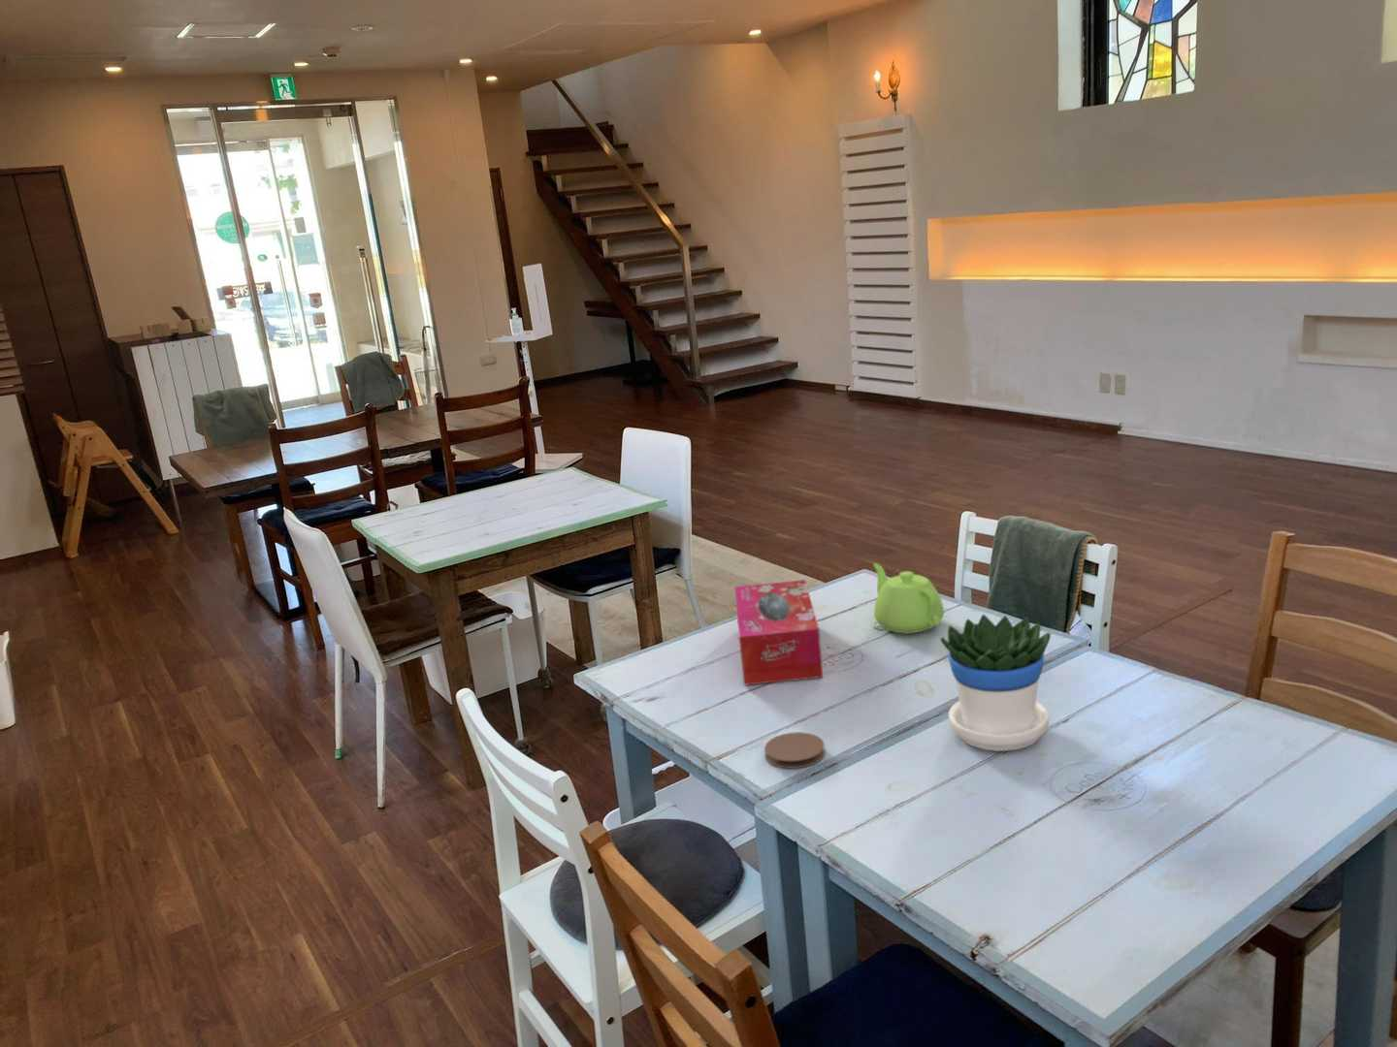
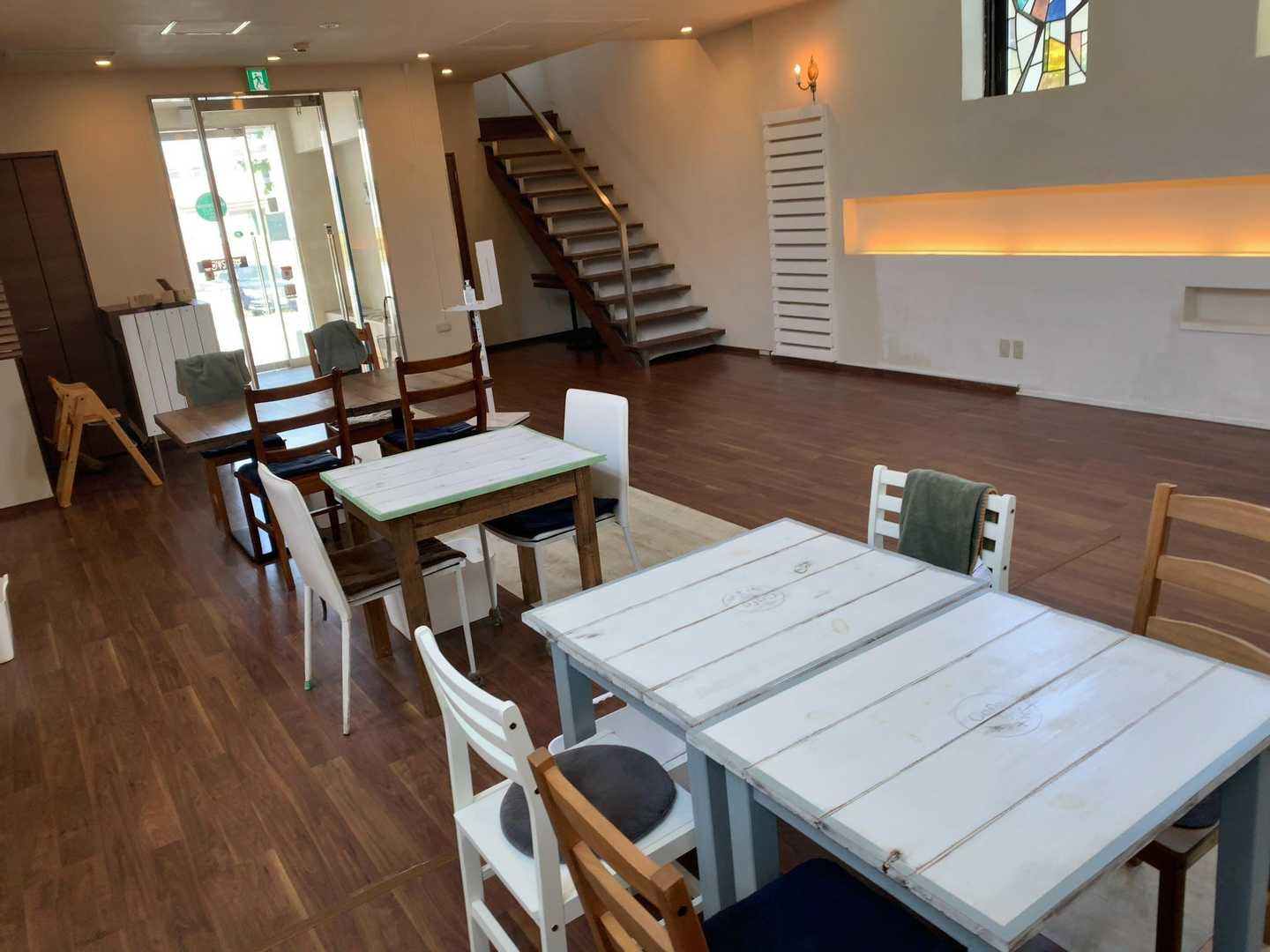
- tissue box (777, 629)
- teapot (904, 597)
- flowerpot (997, 684)
- coaster (794, 749)
